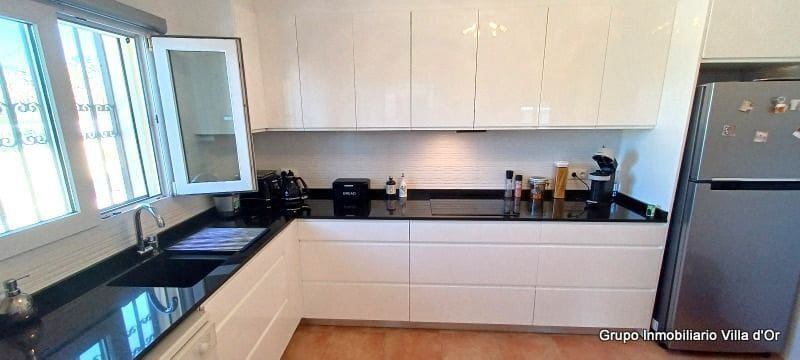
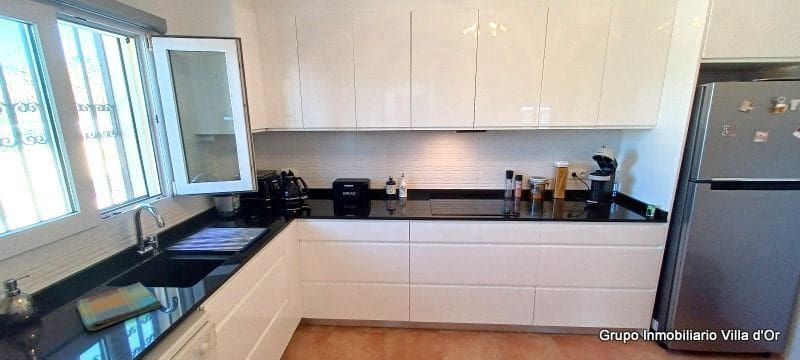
+ dish towel (117, 303)
